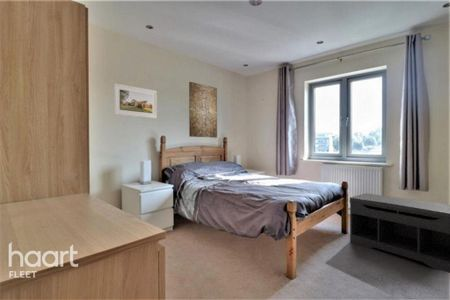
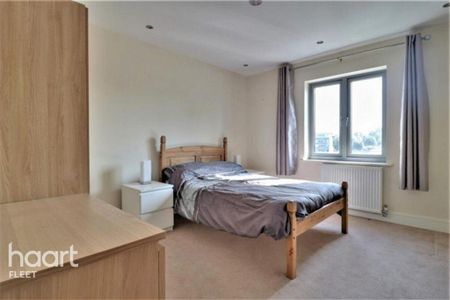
- bench (404, 226)
- wall art (203, 111)
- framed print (136, 102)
